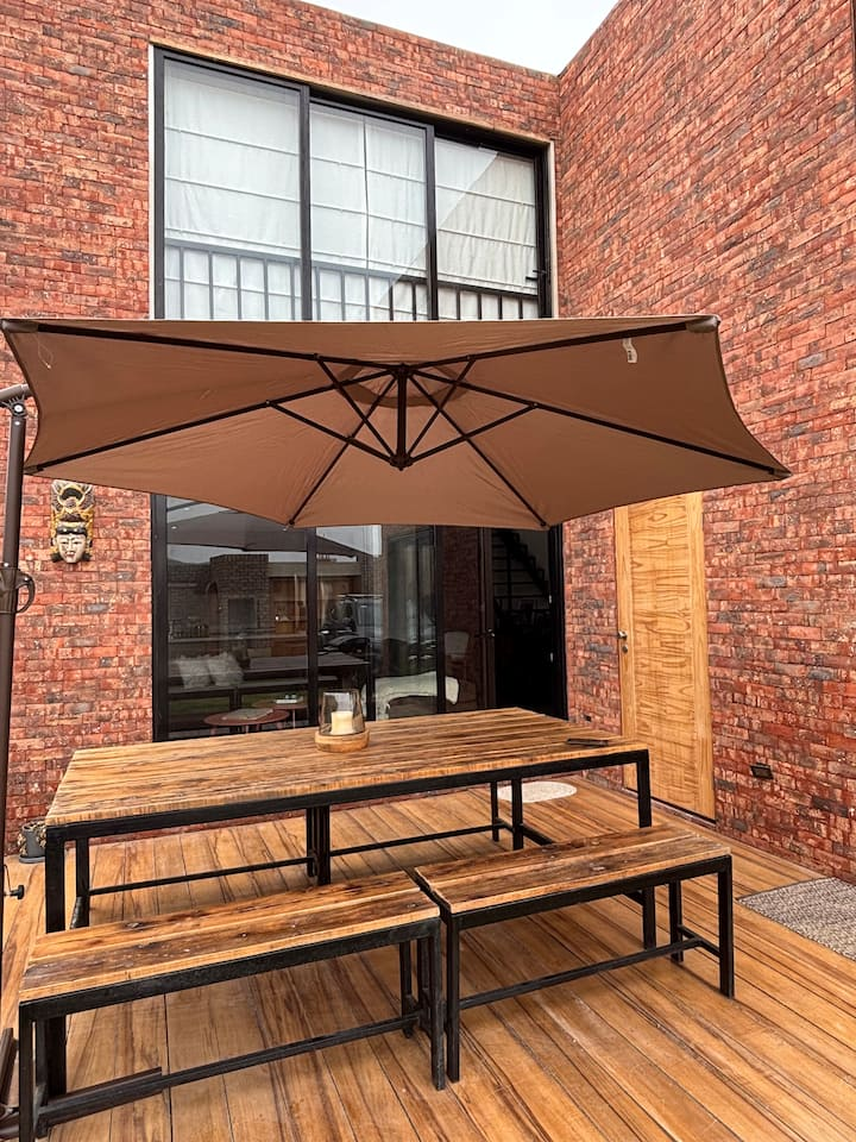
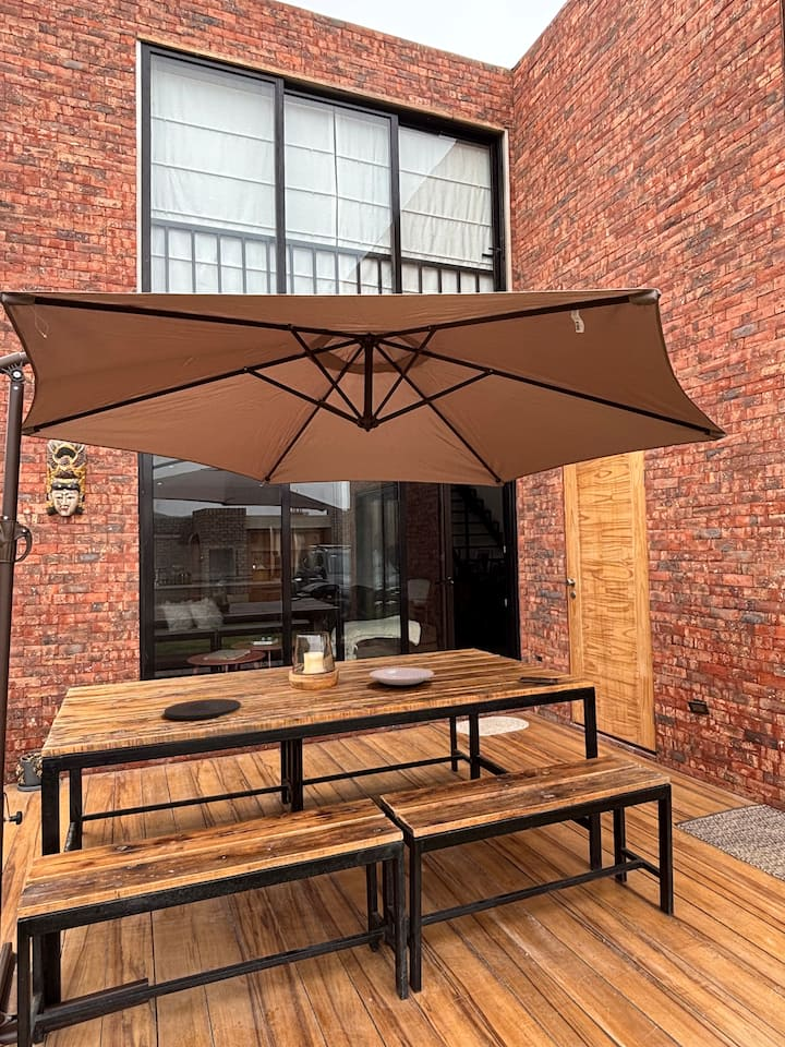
+ plate (203, 706)
+ plate (401, 677)
